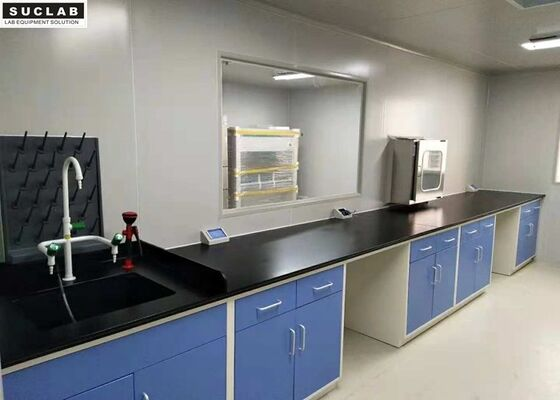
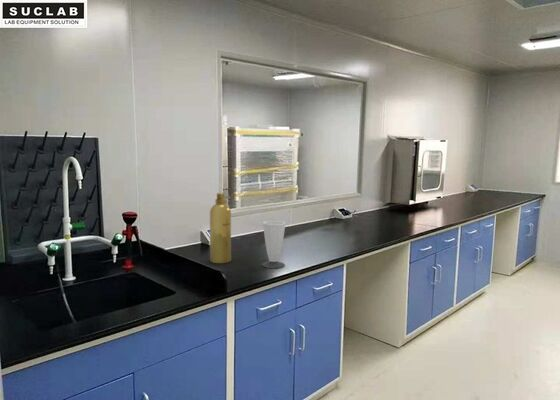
+ spray bottle (221, 226)
+ cup (273, 243)
